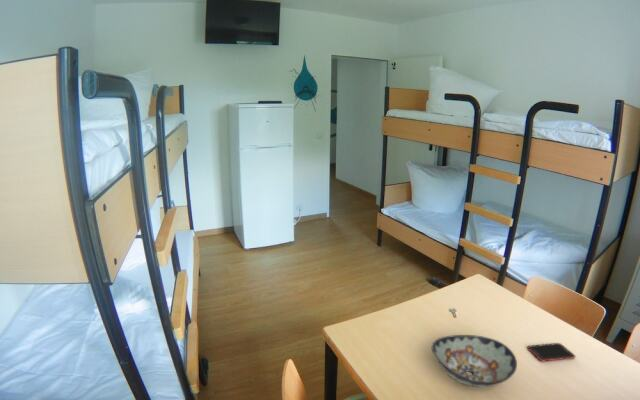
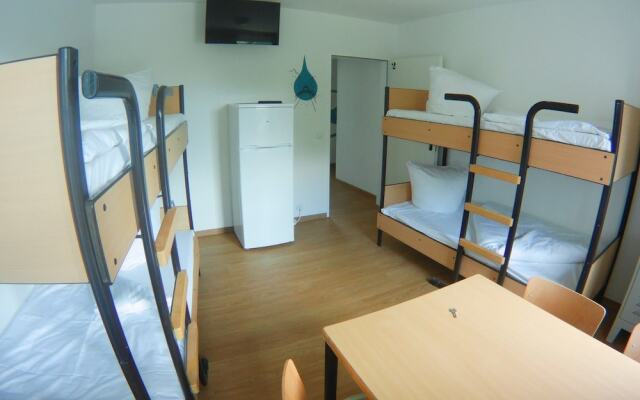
- cell phone (550, 352)
- decorative bowl (471, 363)
